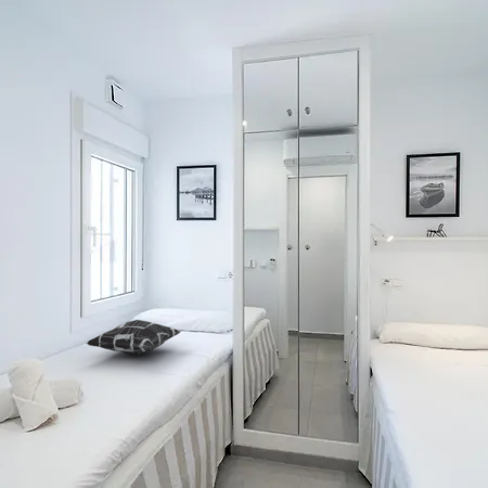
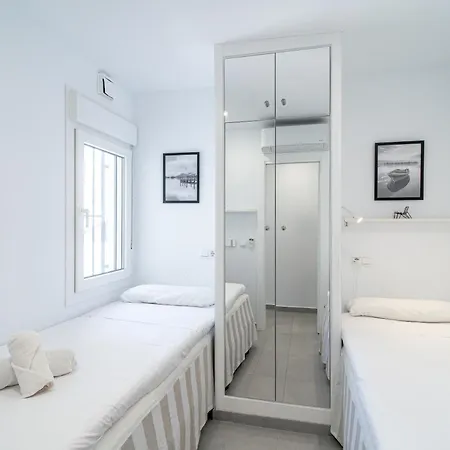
- decorative pillow (136, 336)
